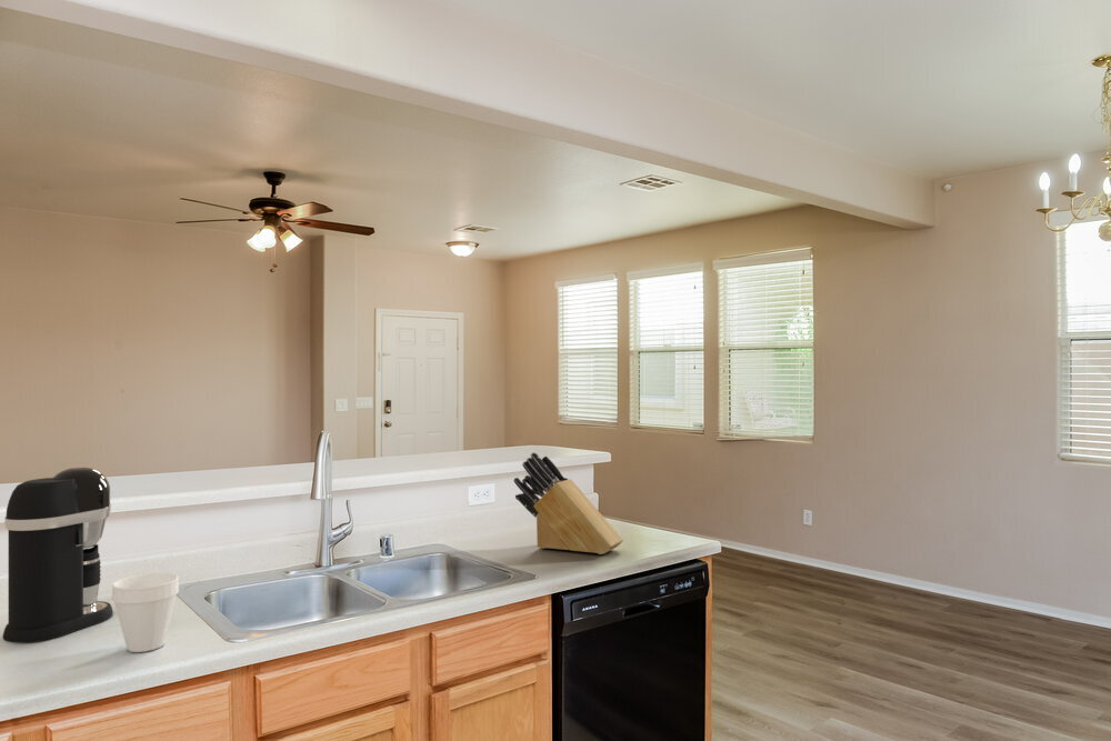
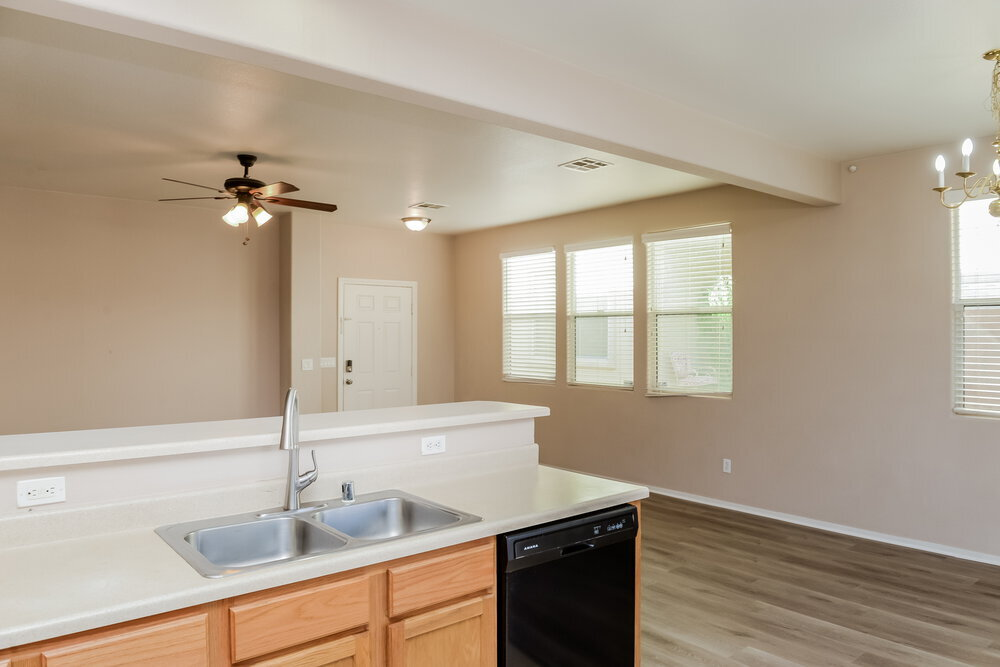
- cup (146, 612)
- coffee maker (60, 548)
- knife block (567, 500)
